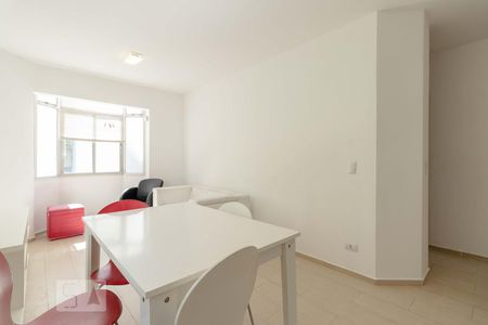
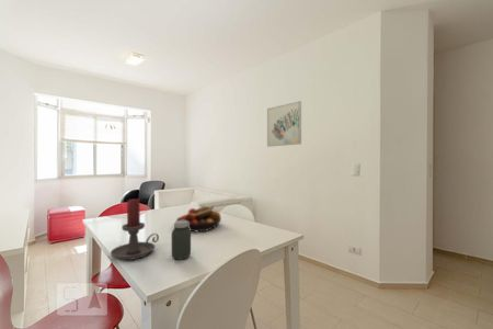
+ fruit bowl (198, 216)
+ jar (181, 239)
+ candle holder (138, 224)
+ wall art (283, 125)
